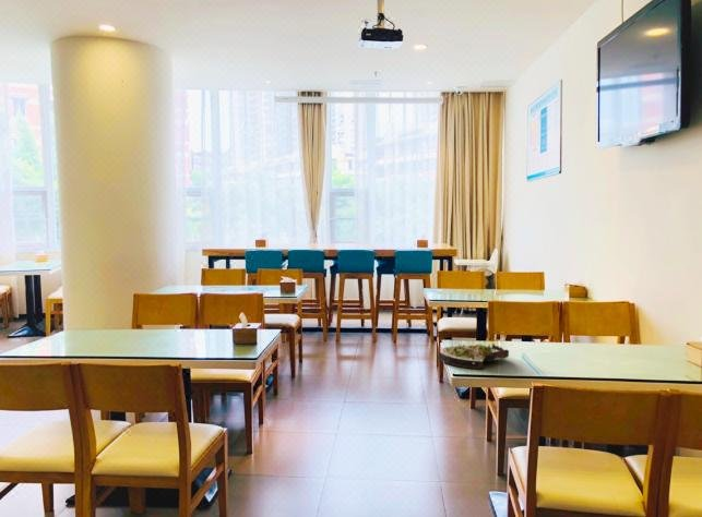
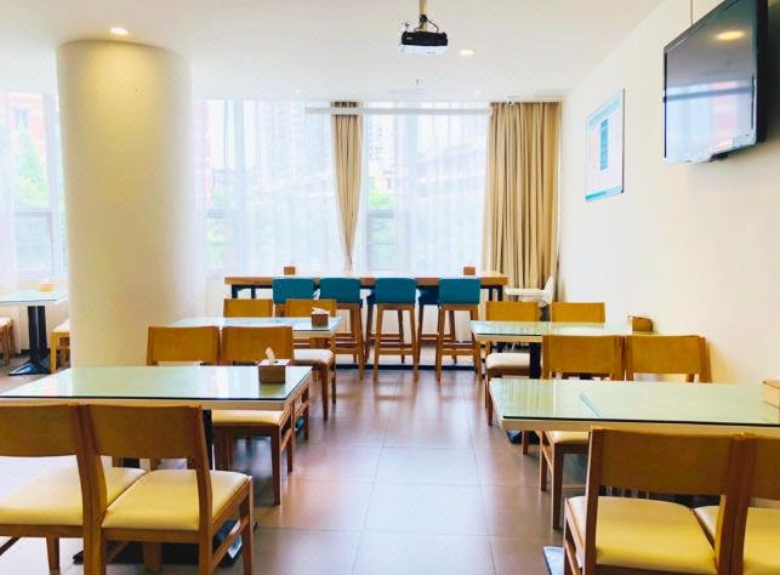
- salad plate (471, 351)
